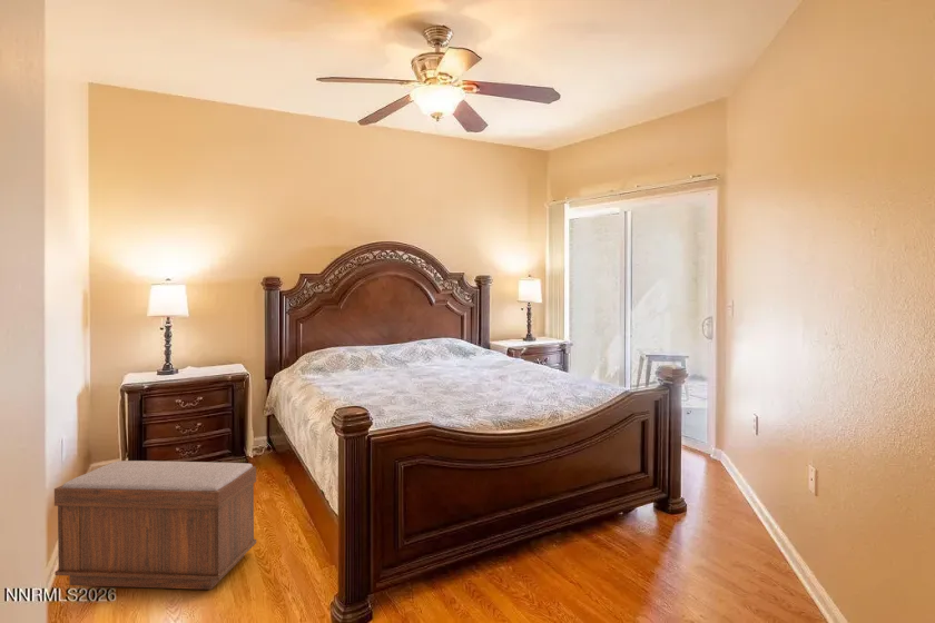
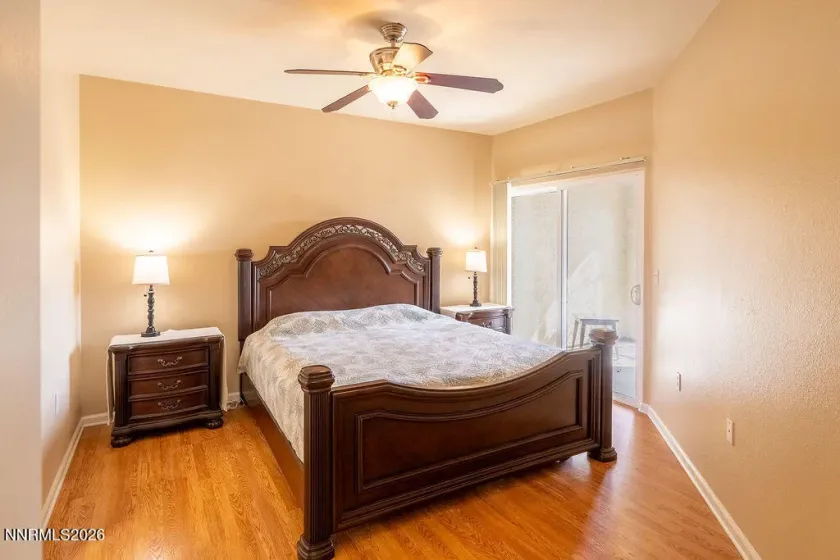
- bench (163, 520)
